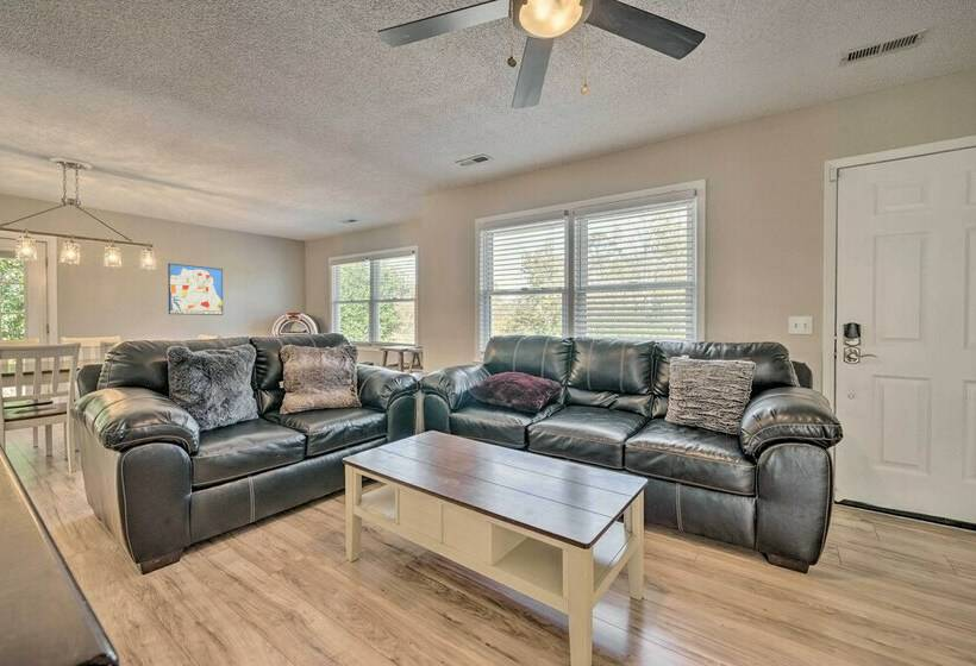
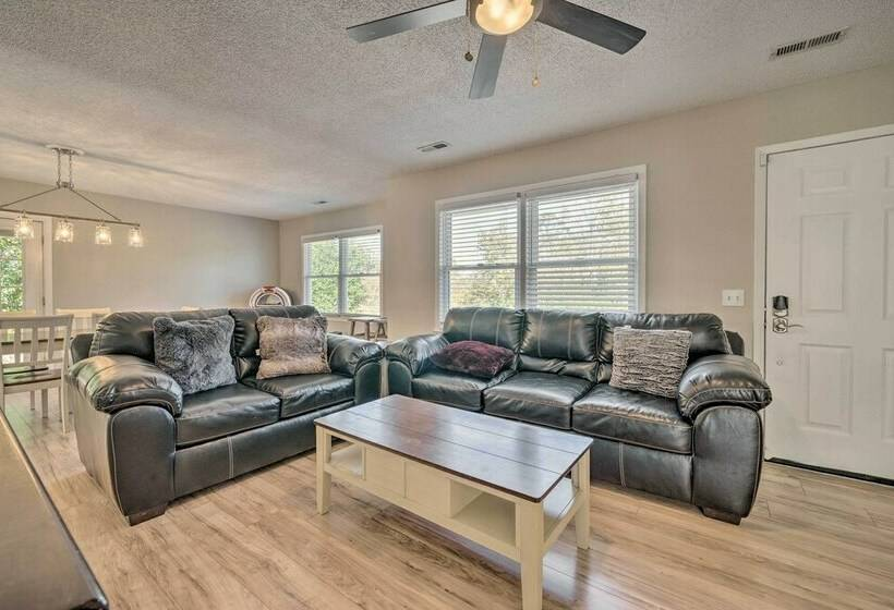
- wall art (196, 290)
